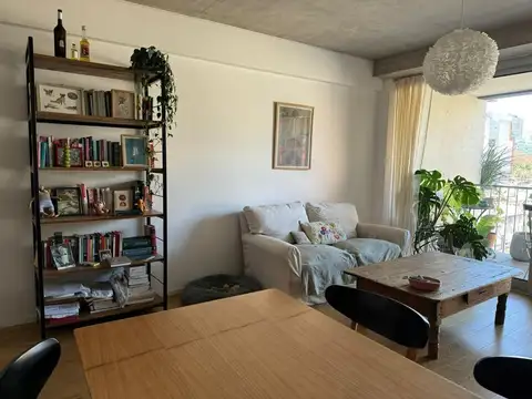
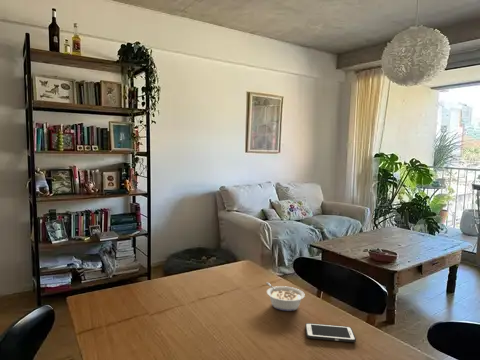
+ legume (283, 297)
+ cell phone (329, 332)
